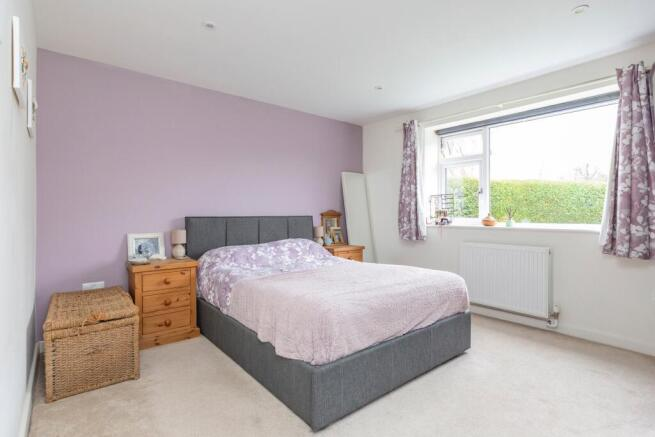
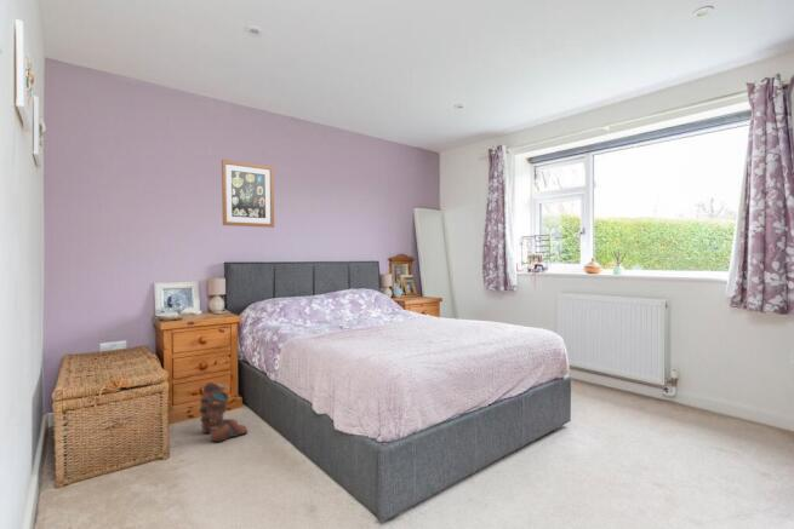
+ wall art (249, 195)
+ boots (221, 407)
